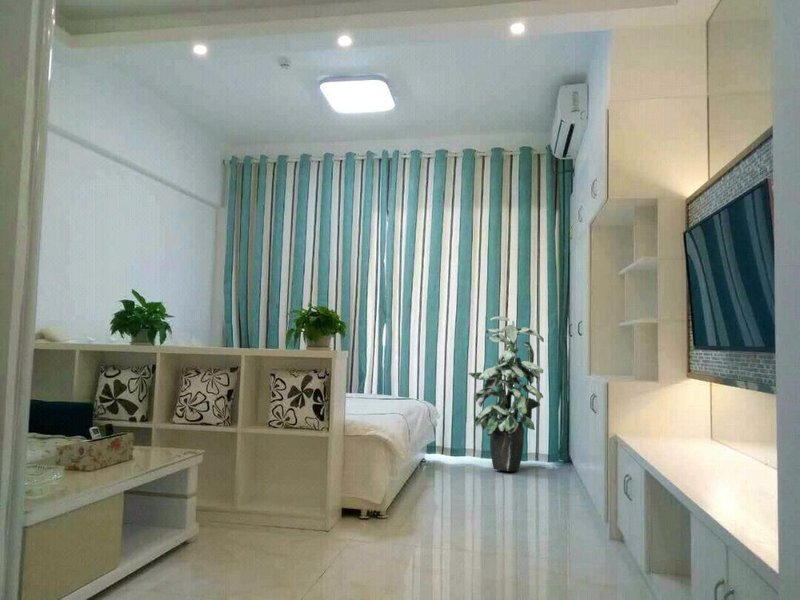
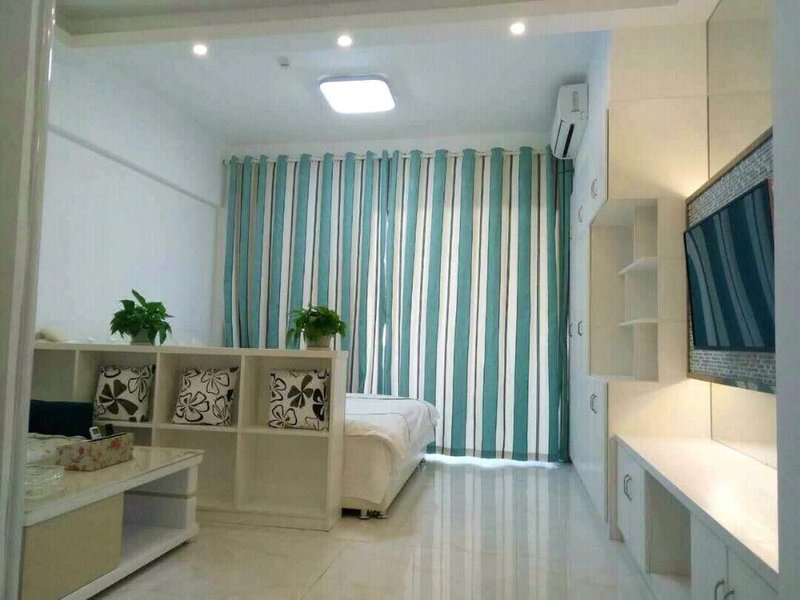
- indoor plant (505, 392)
